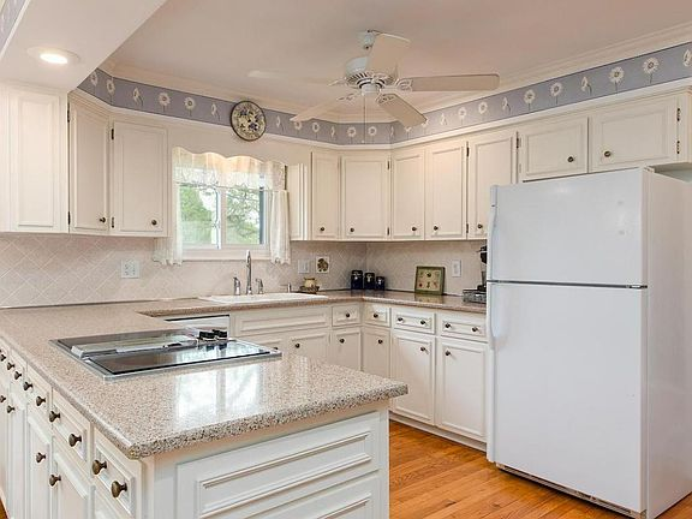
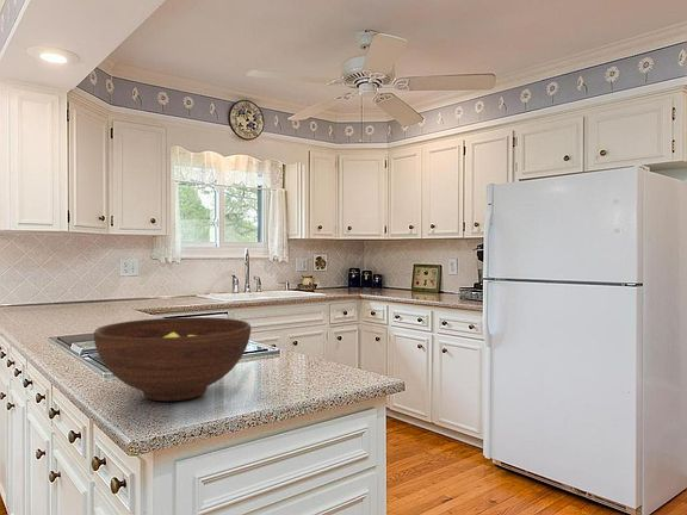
+ fruit bowl (175, 360)
